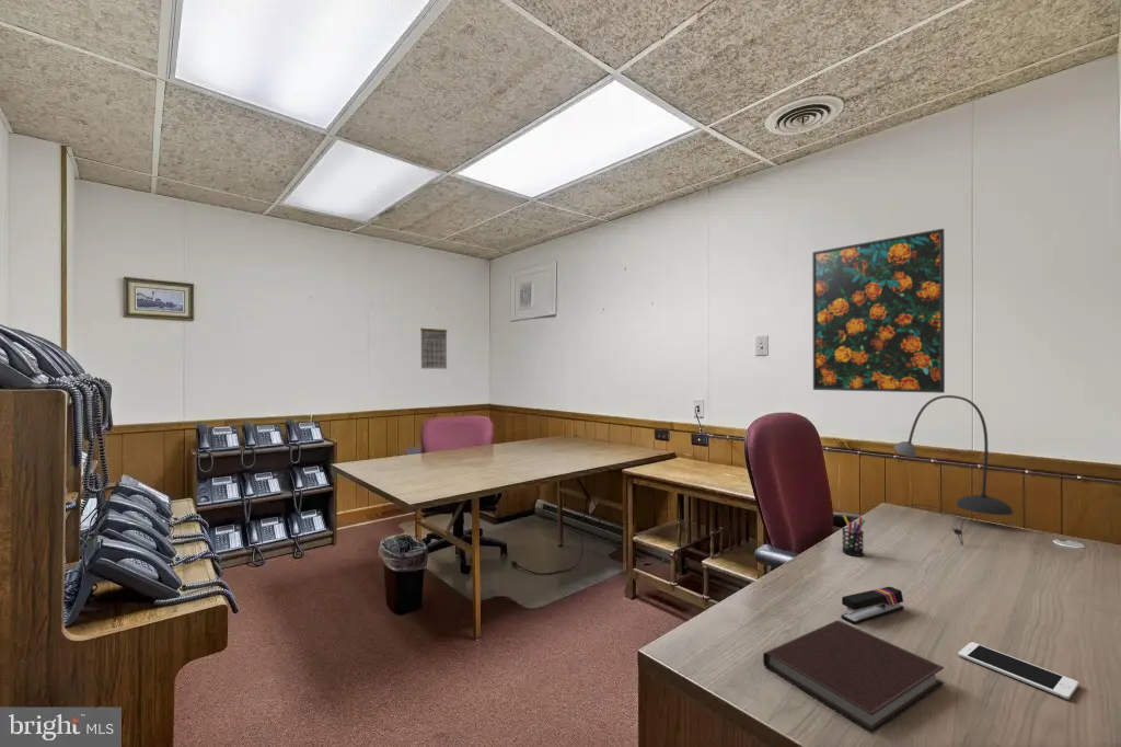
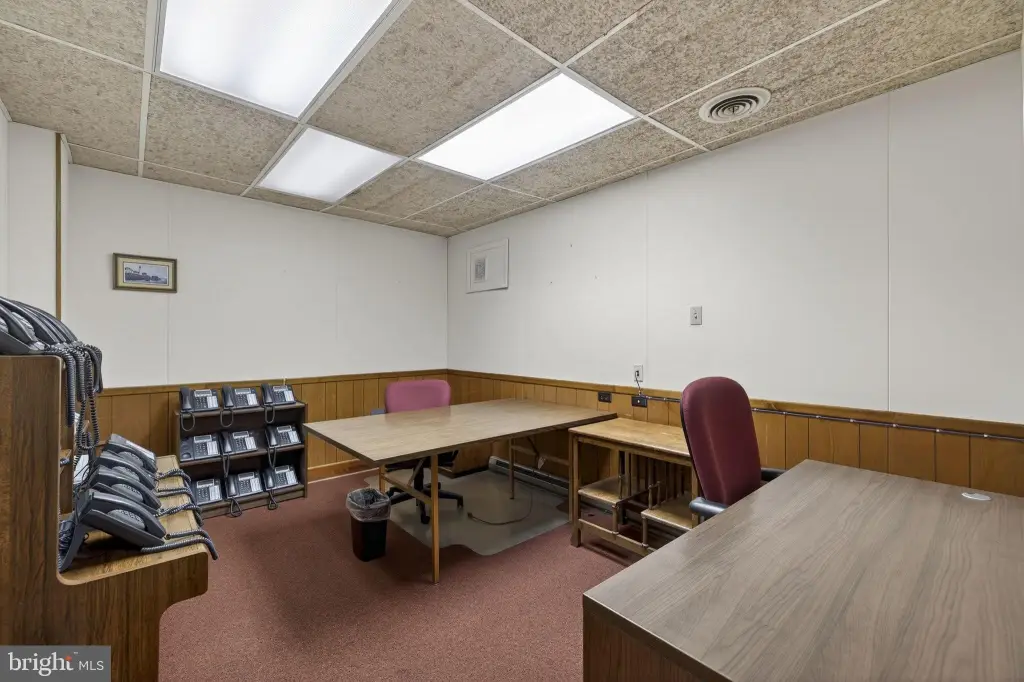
- stapler (872, 602)
- calendar (434, 344)
- desk lamp (915, 453)
- cell phone (1015, 668)
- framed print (872, 315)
- notebook (851, 666)
- pen holder (855, 533)
